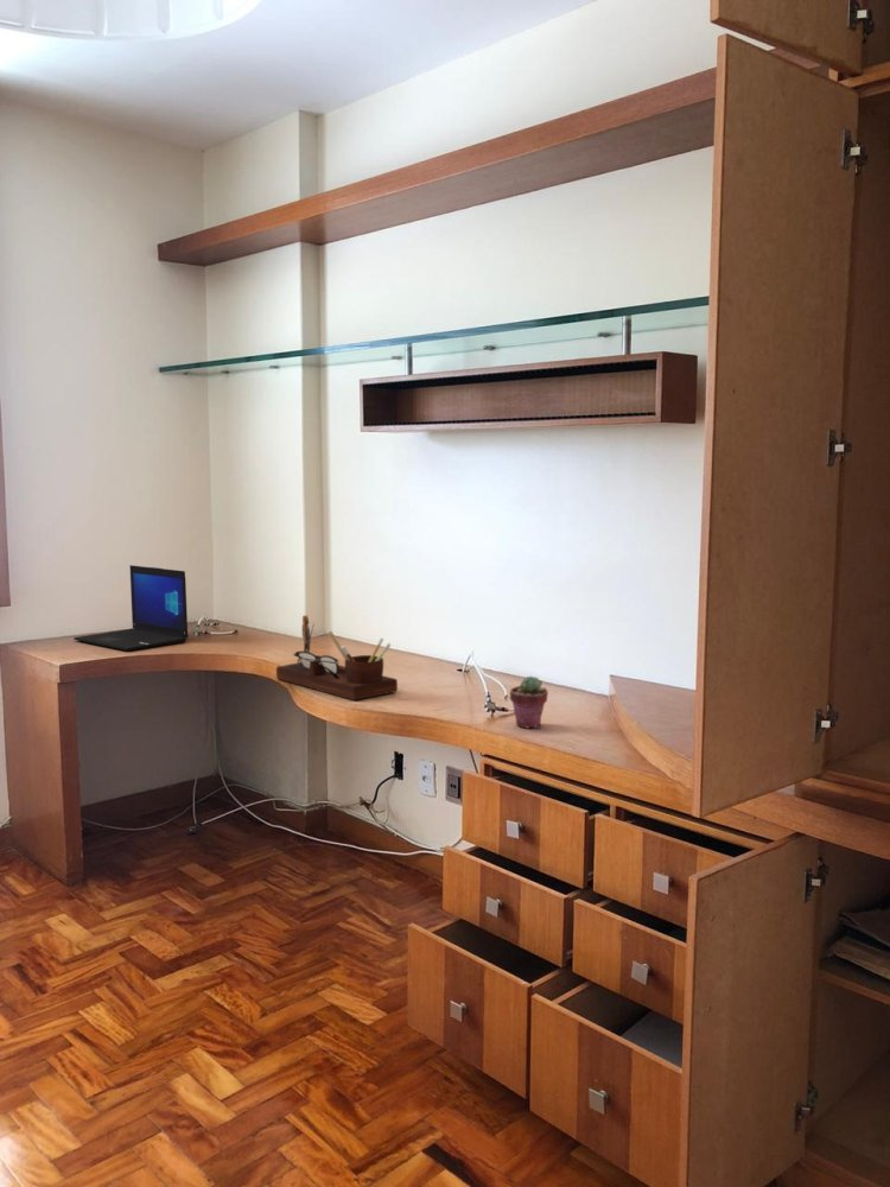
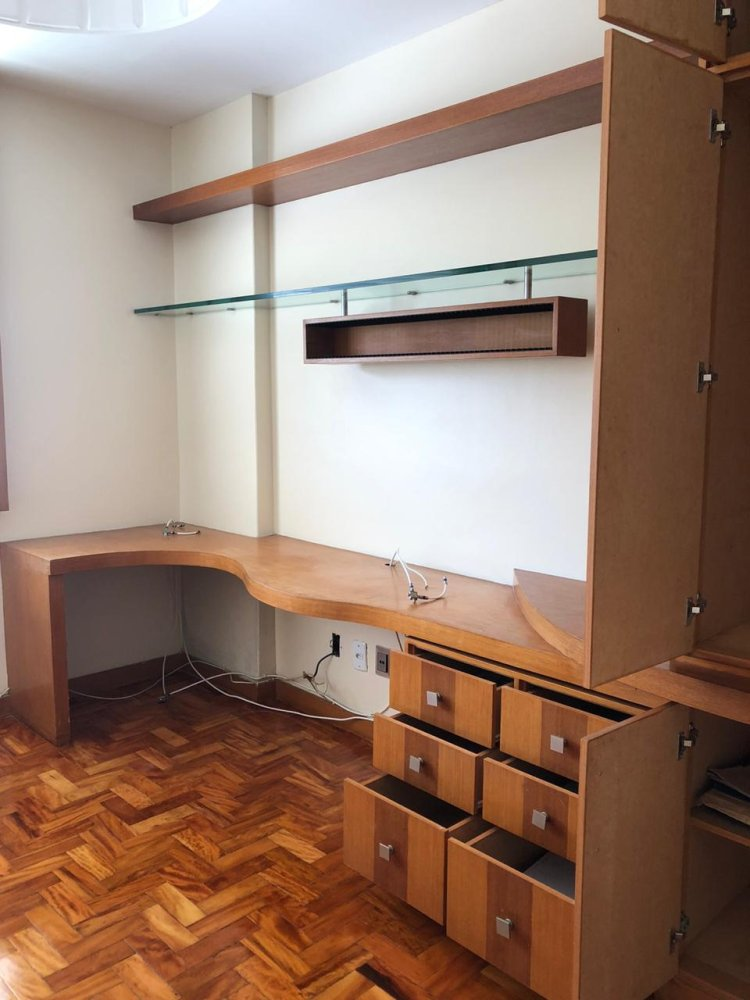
- desk organizer (341, 653)
- potted succulent (528, 700)
- laptop (132, 605)
